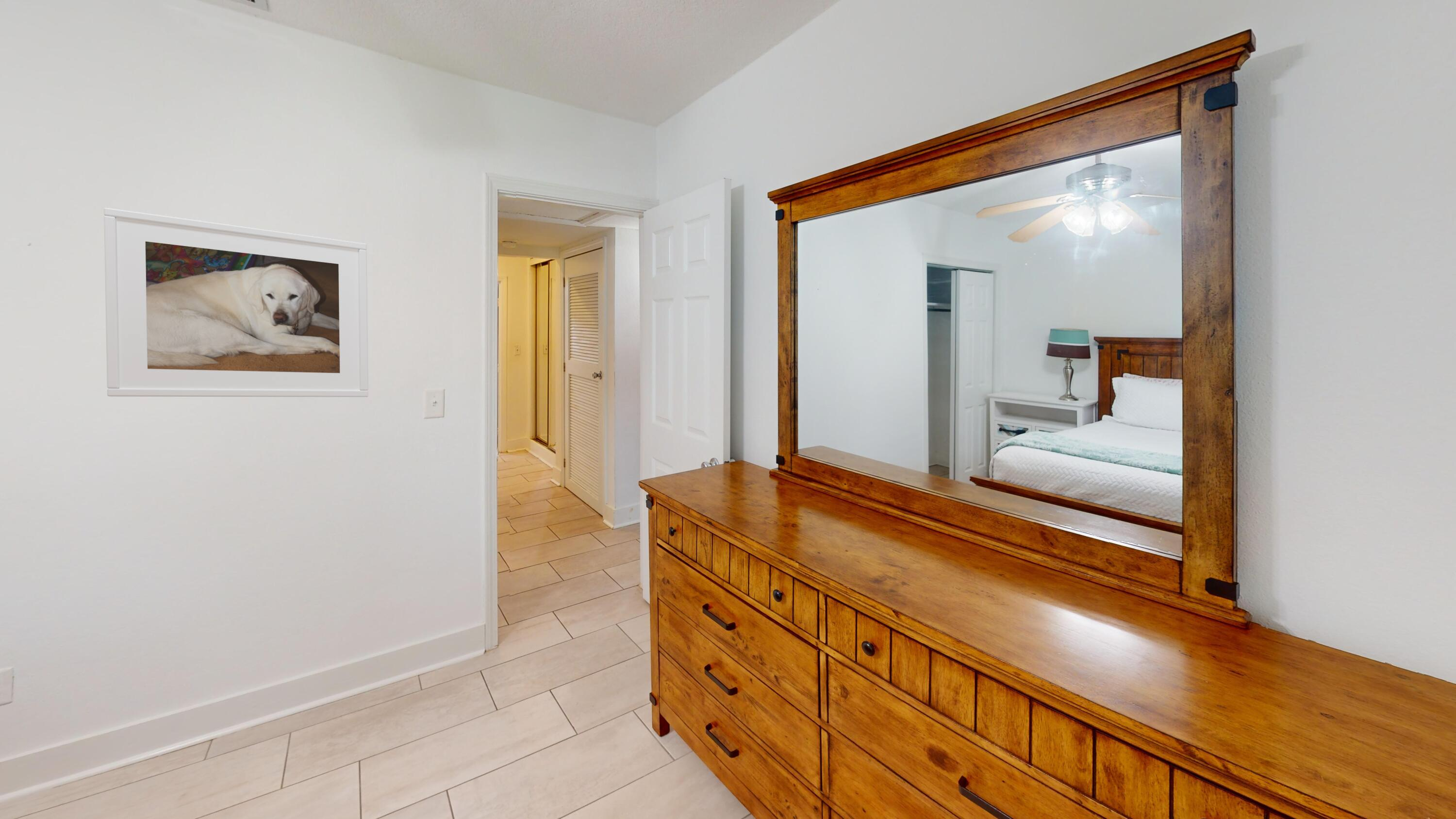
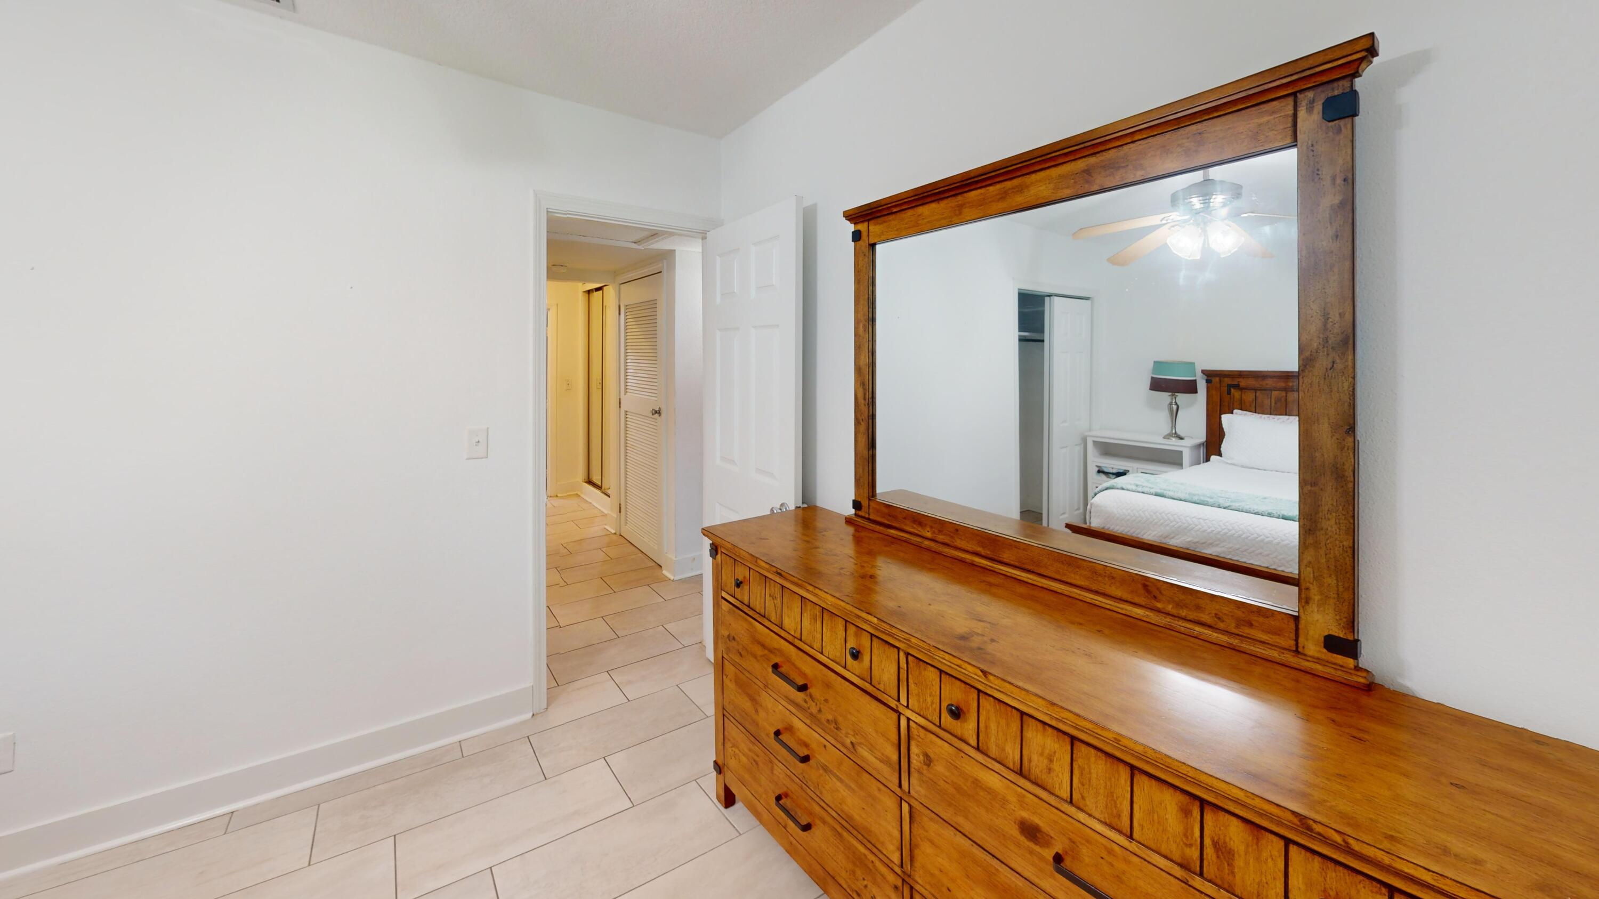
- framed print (250, 312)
